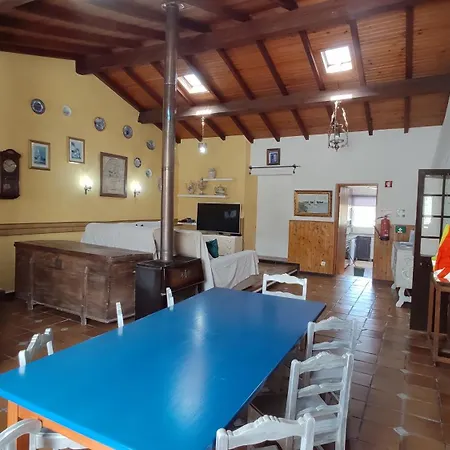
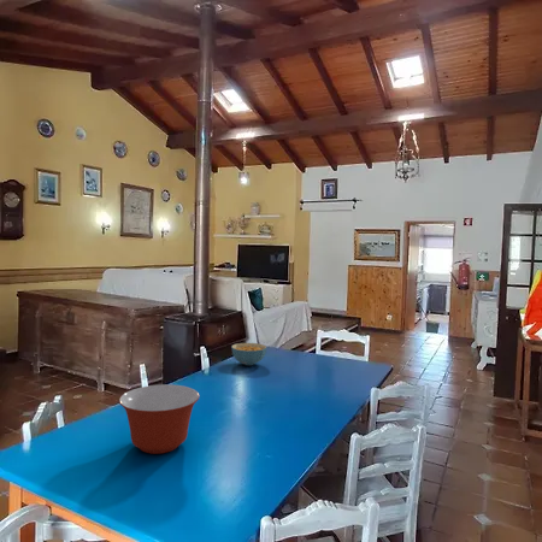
+ cereal bowl (248, 355)
+ mixing bowl (159, 420)
